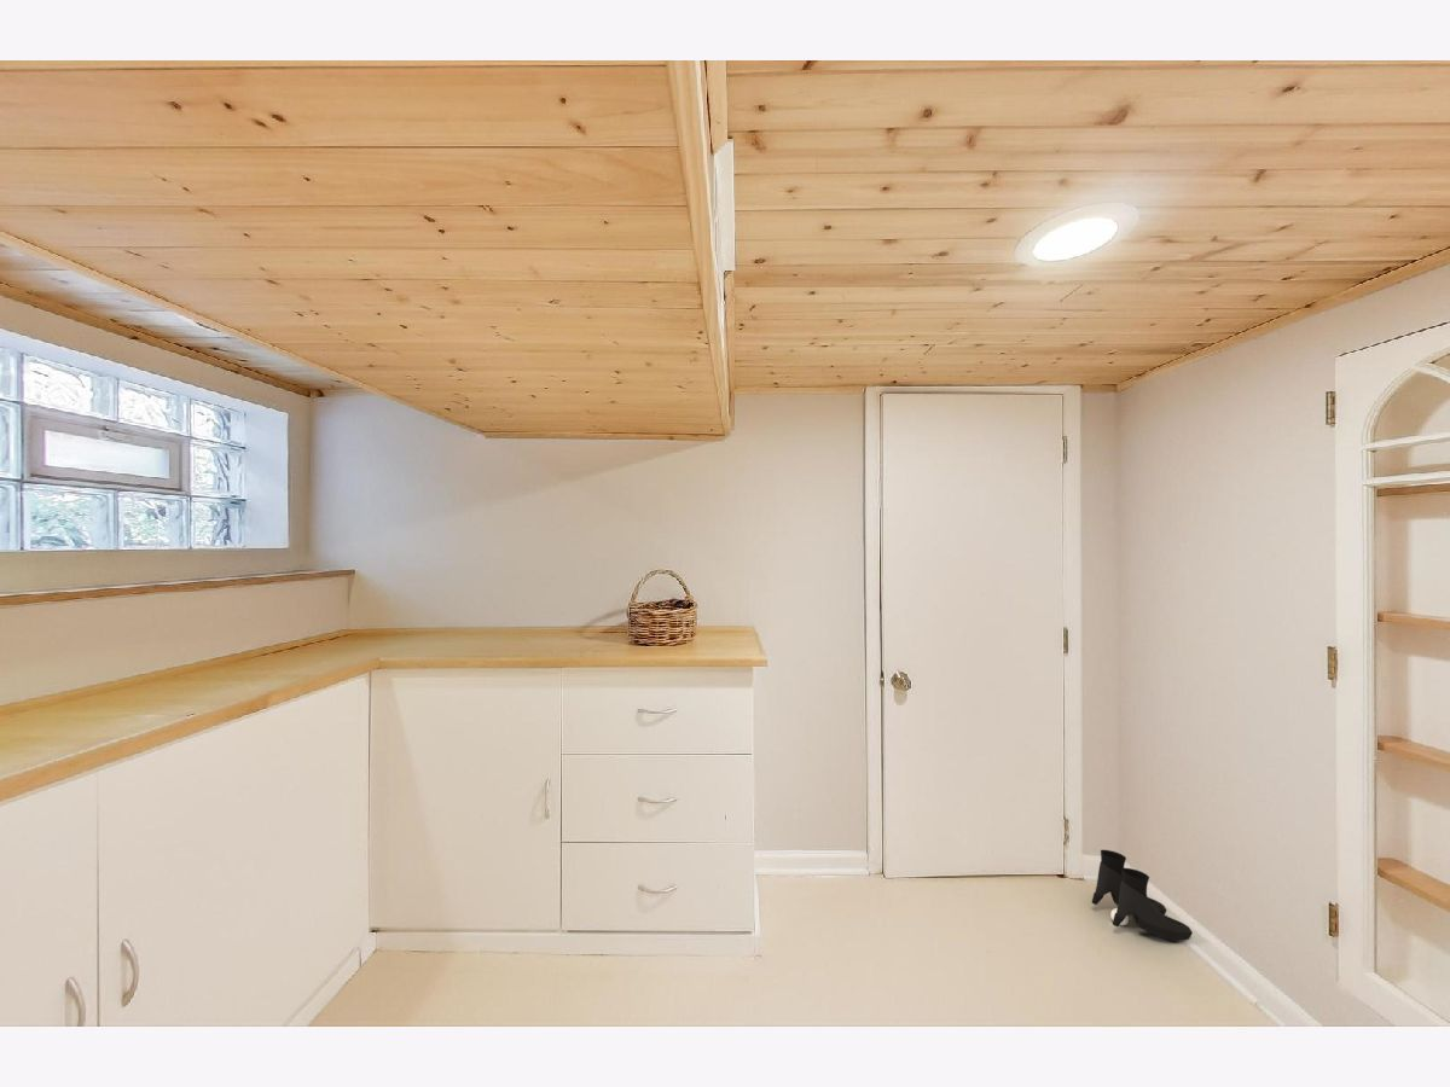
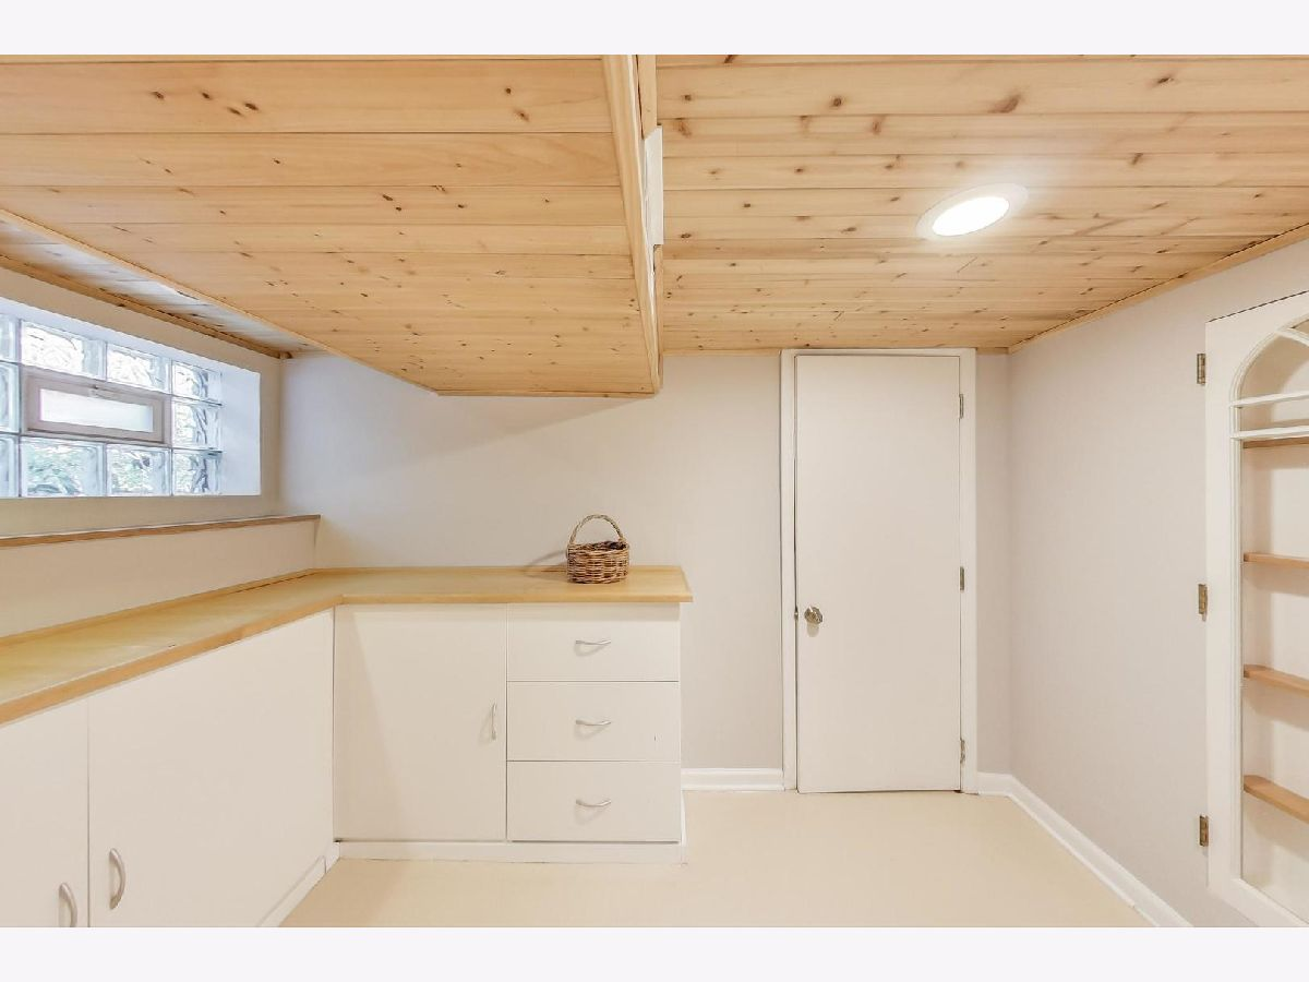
- boots (1139, 890)
